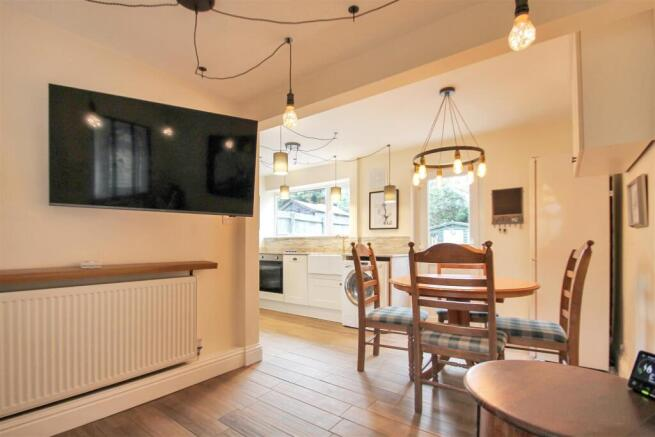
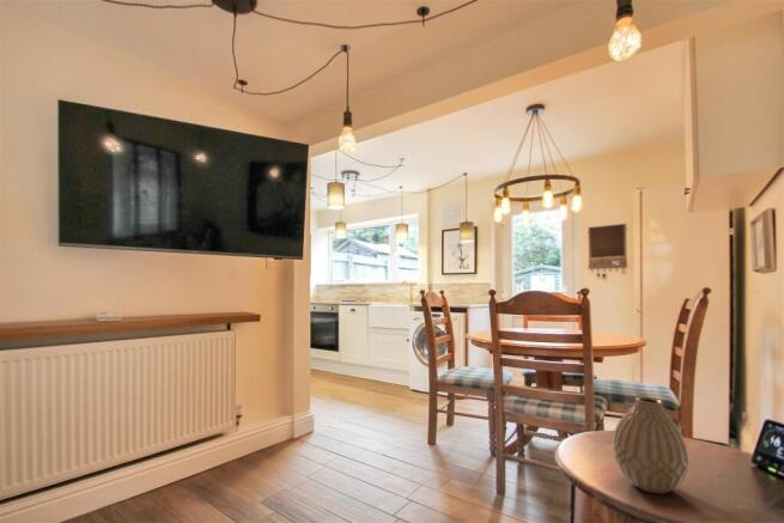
+ vase (649, 442)
